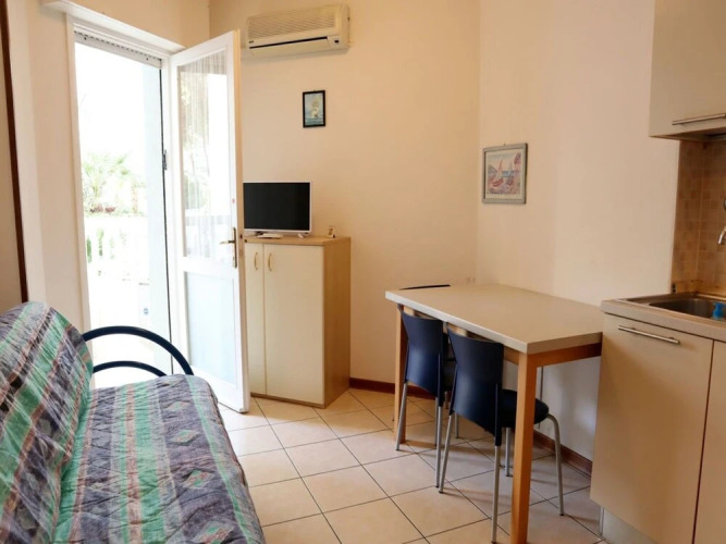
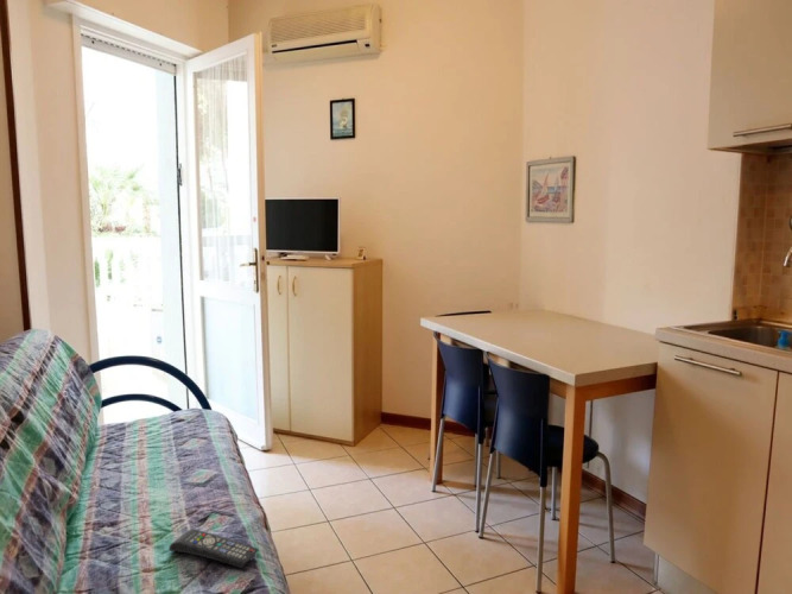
+ remote control (213, 548)
